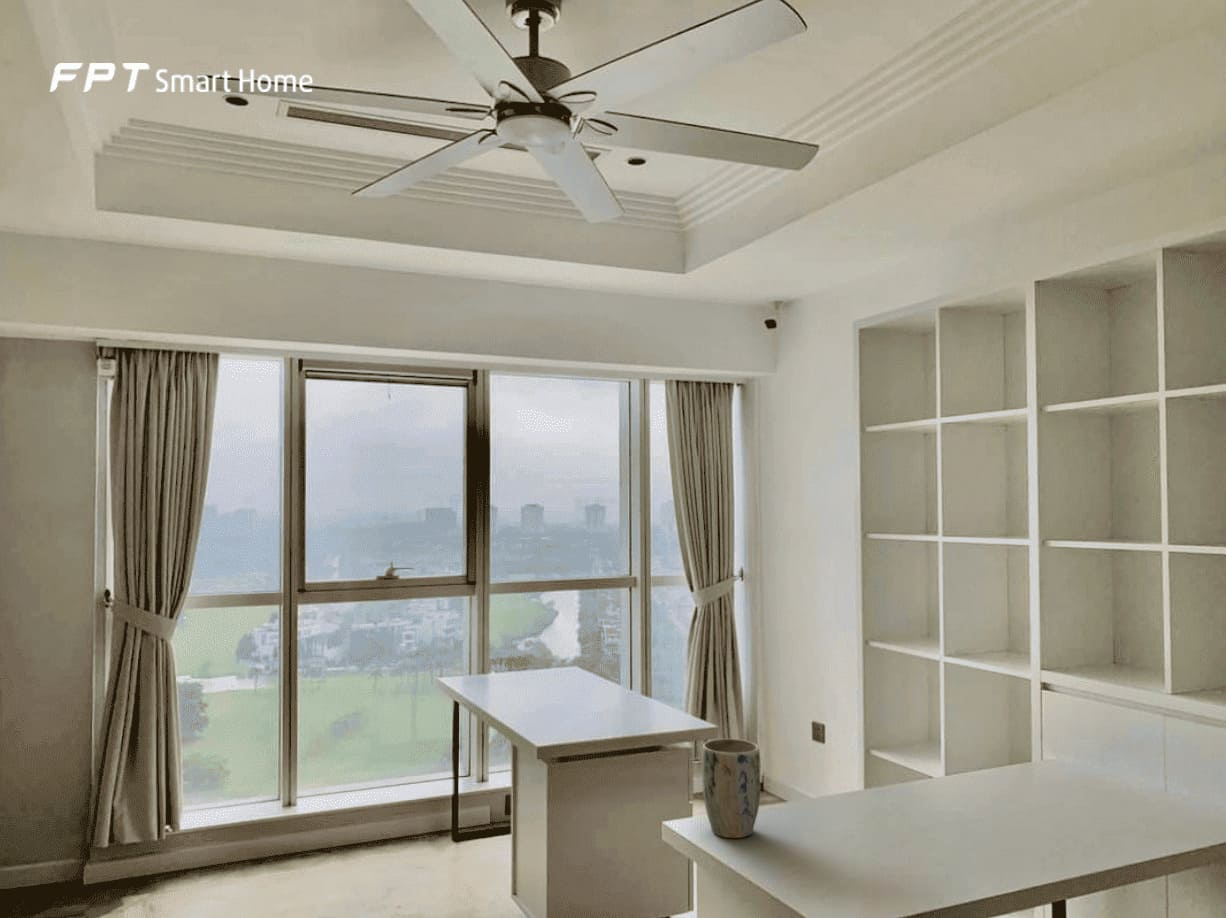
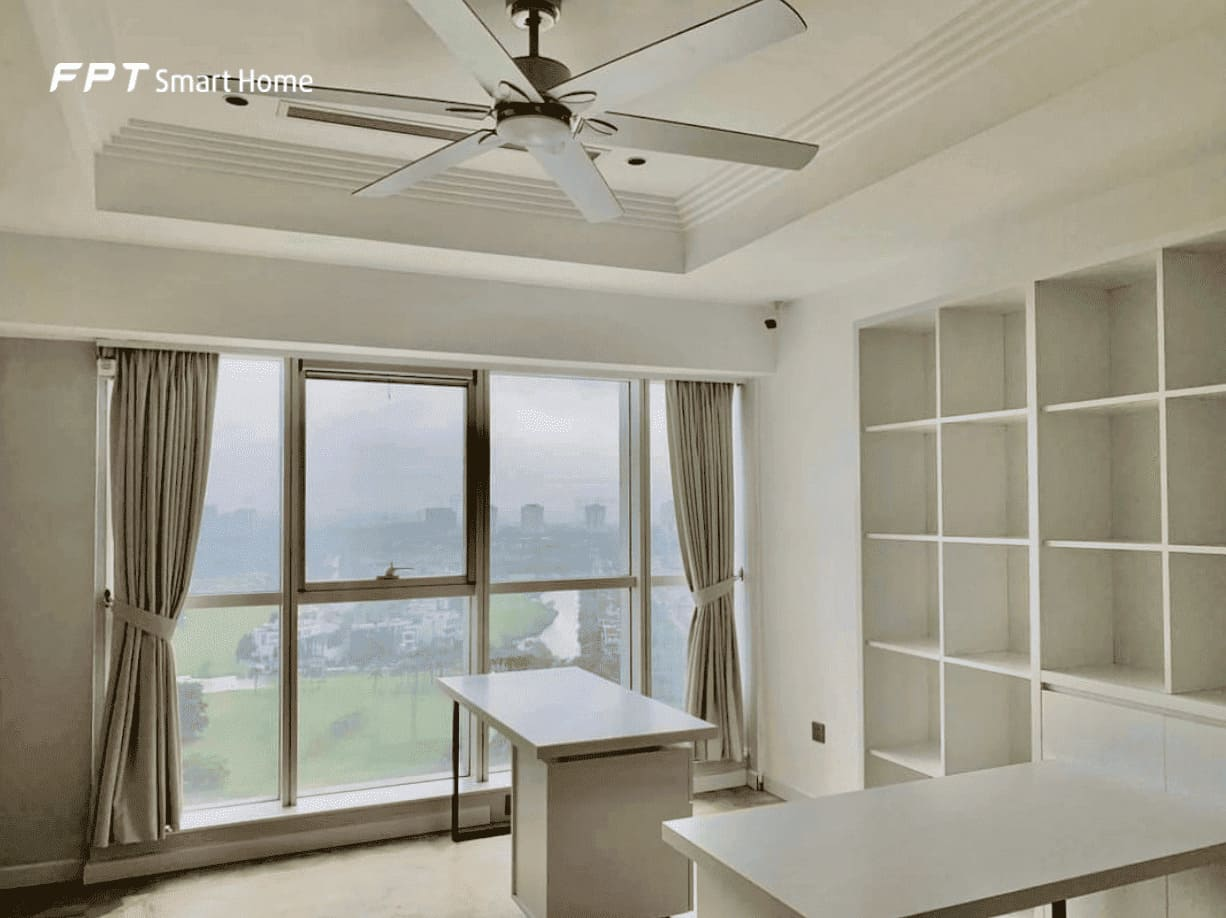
- plant pot (731, 788)
